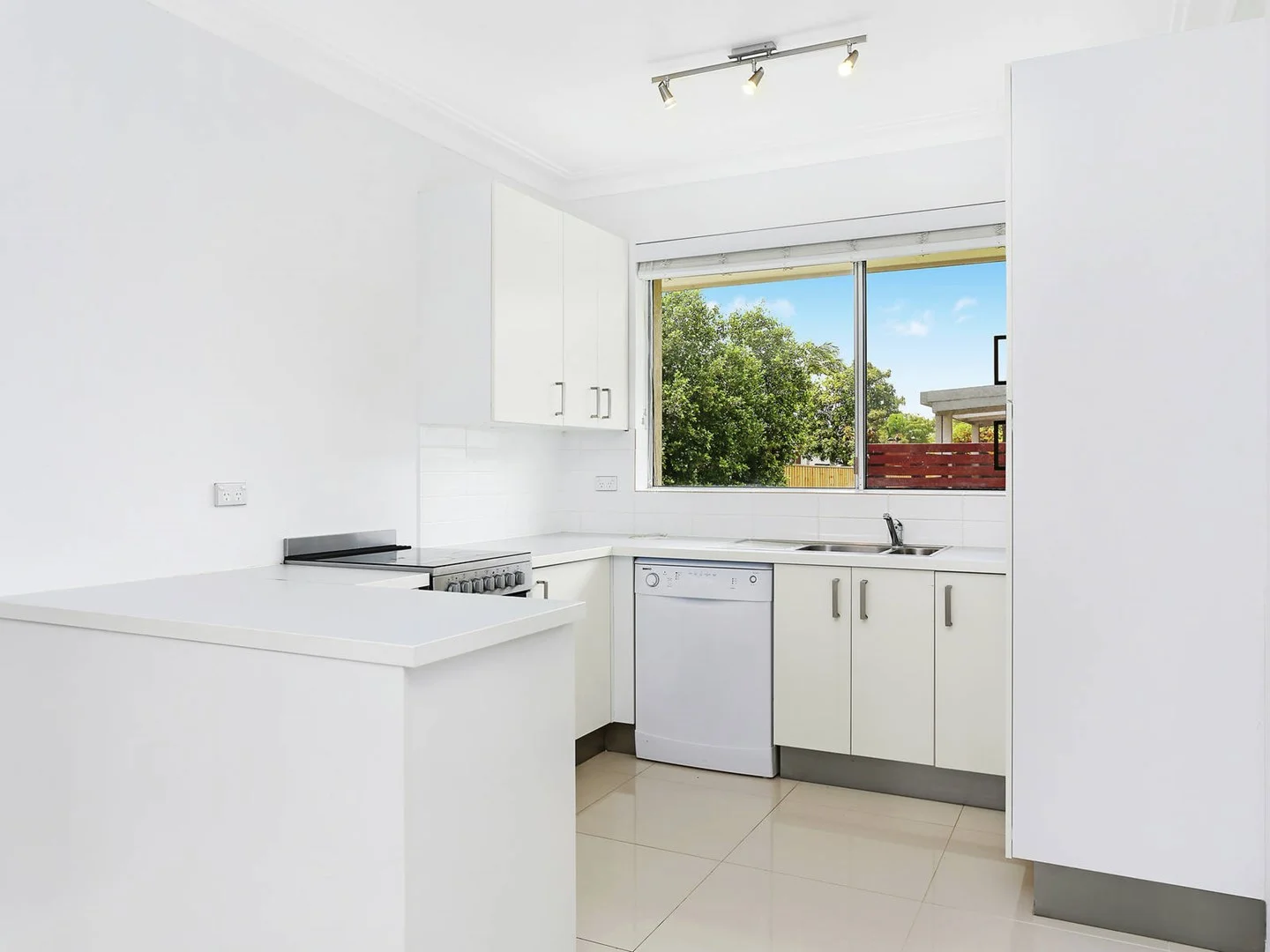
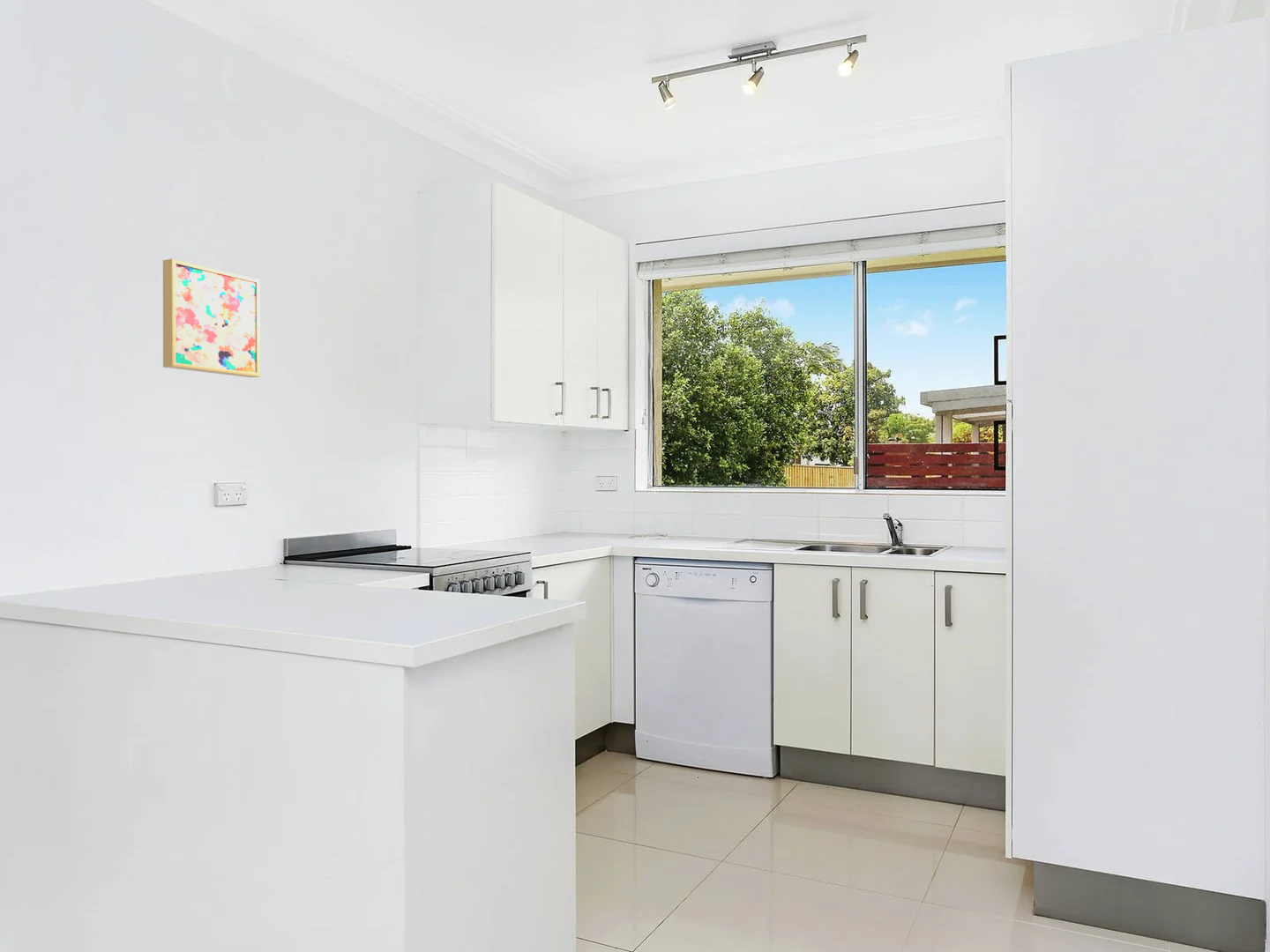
+ wall art (213, 321)
